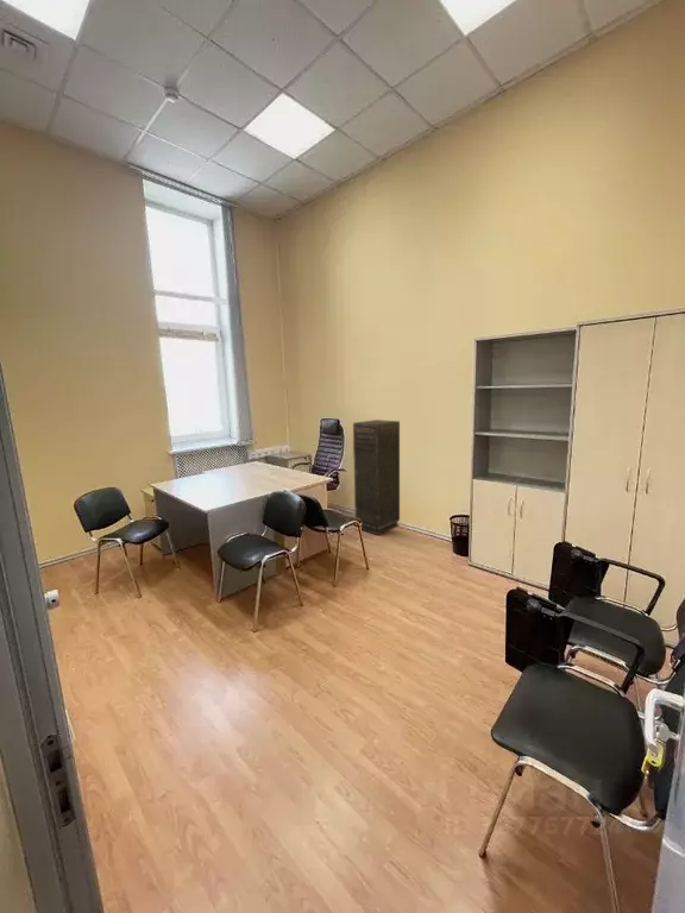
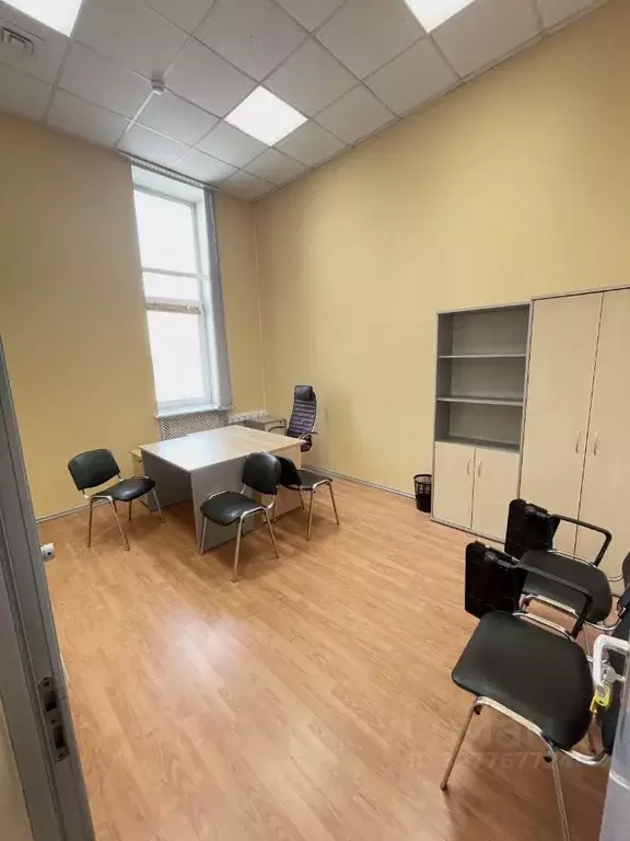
- storage cabinet (376, 476)
